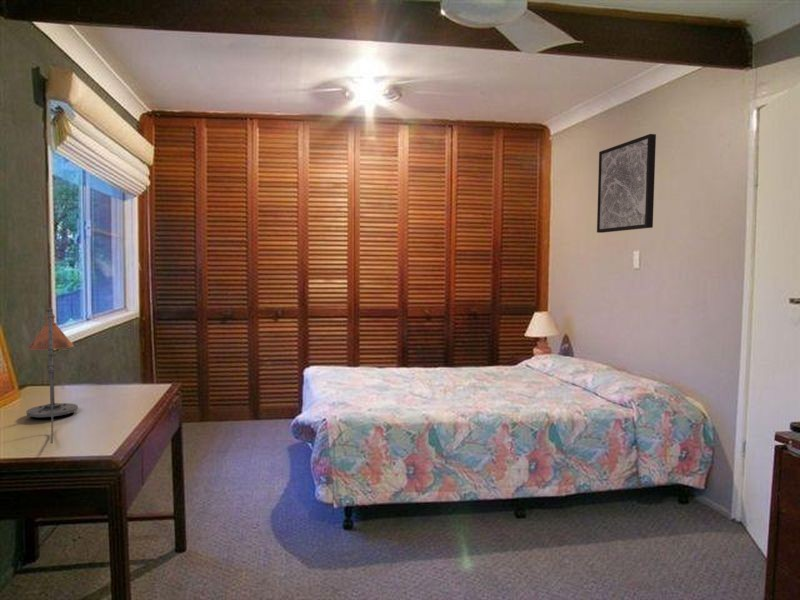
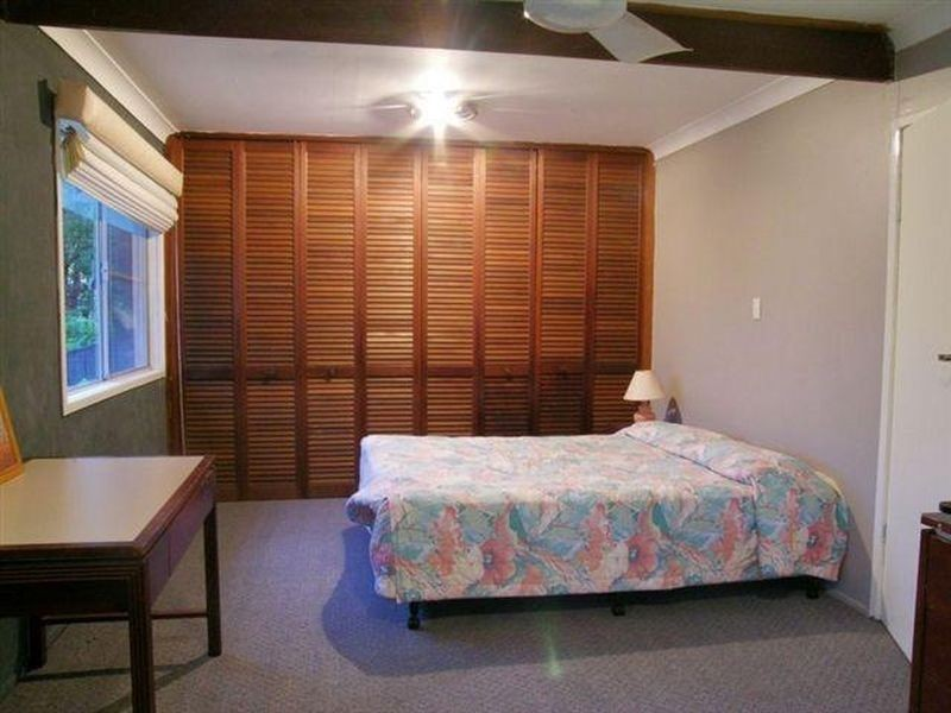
- desk lamp (50, 369)
- wall art (624, 187)
